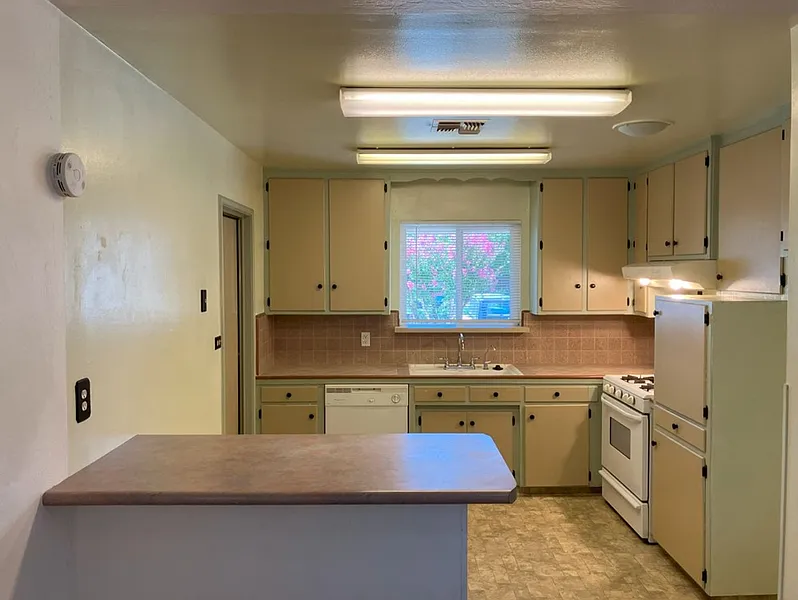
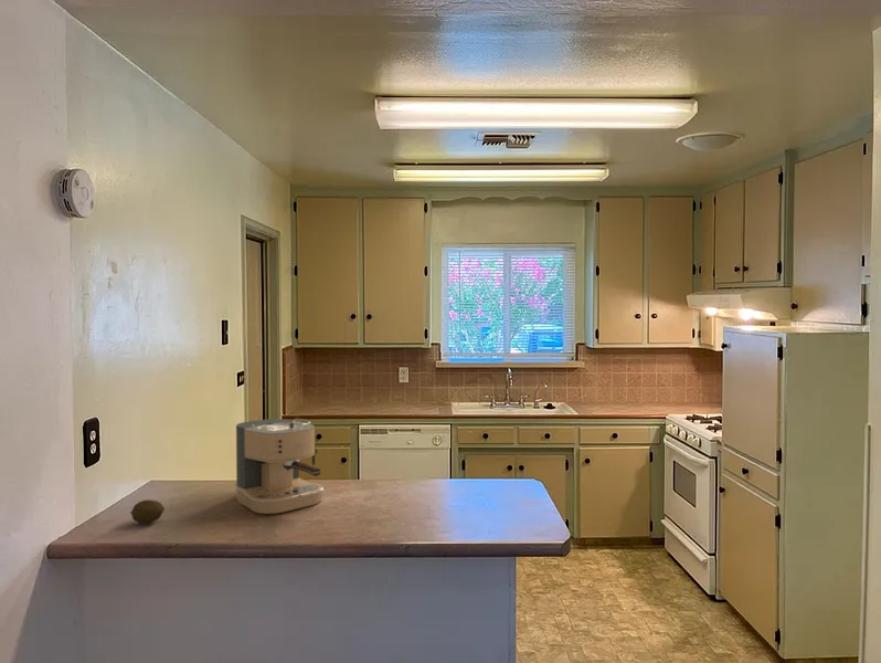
+ coffee maker (283, 461)
+ fruit (147, 511)
